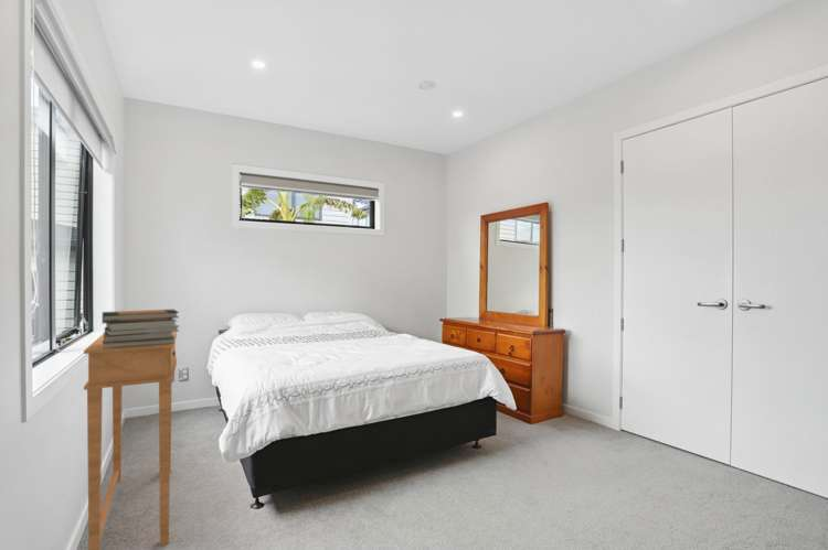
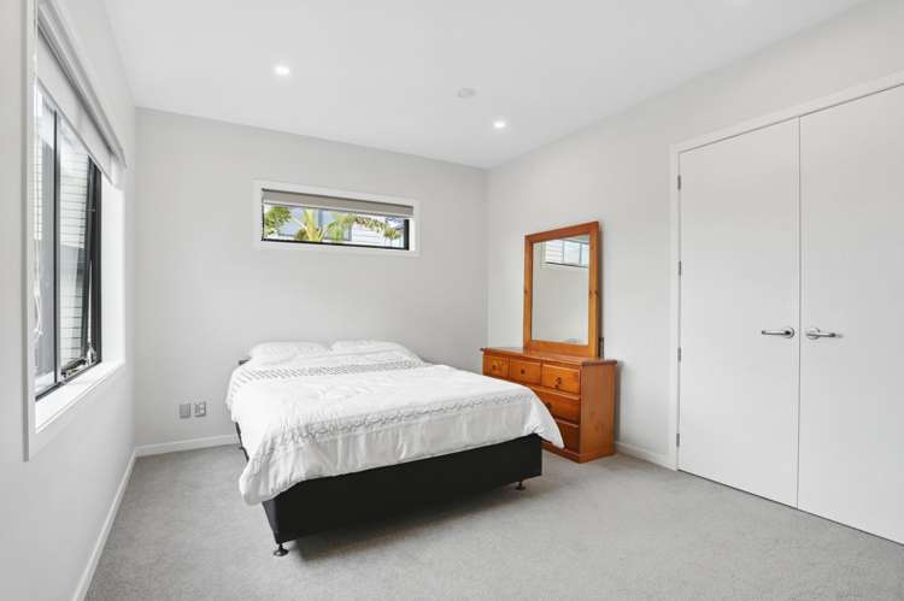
- book stack (140, 326)
- side table (120, 421)
